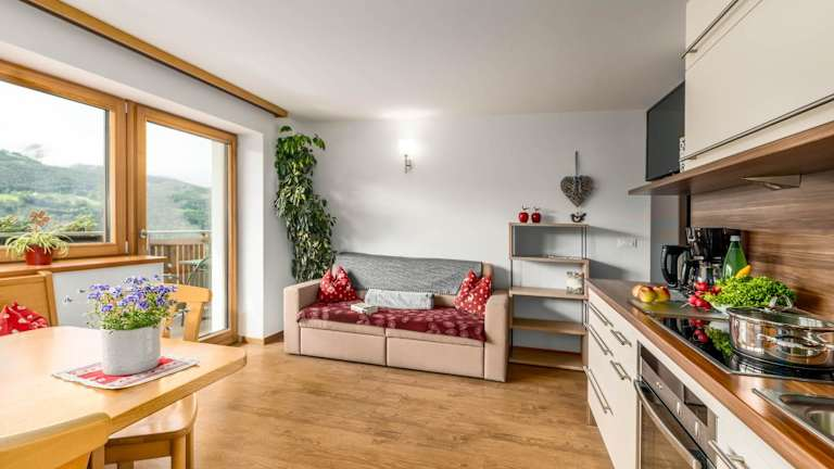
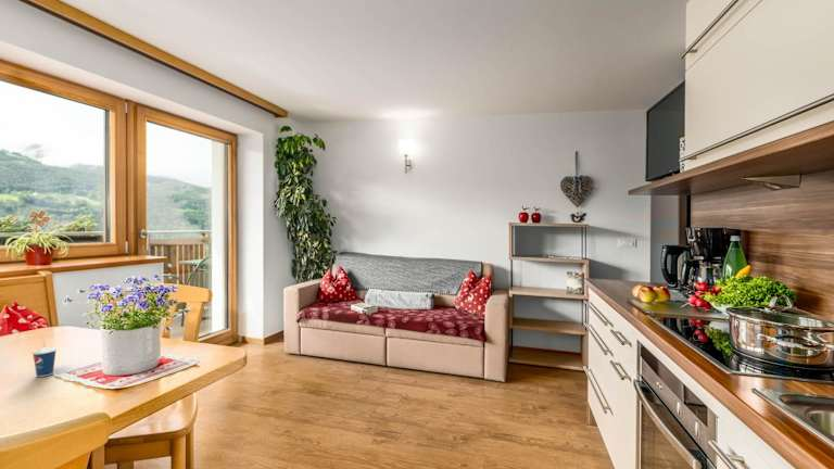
+ cup (45, 355)
